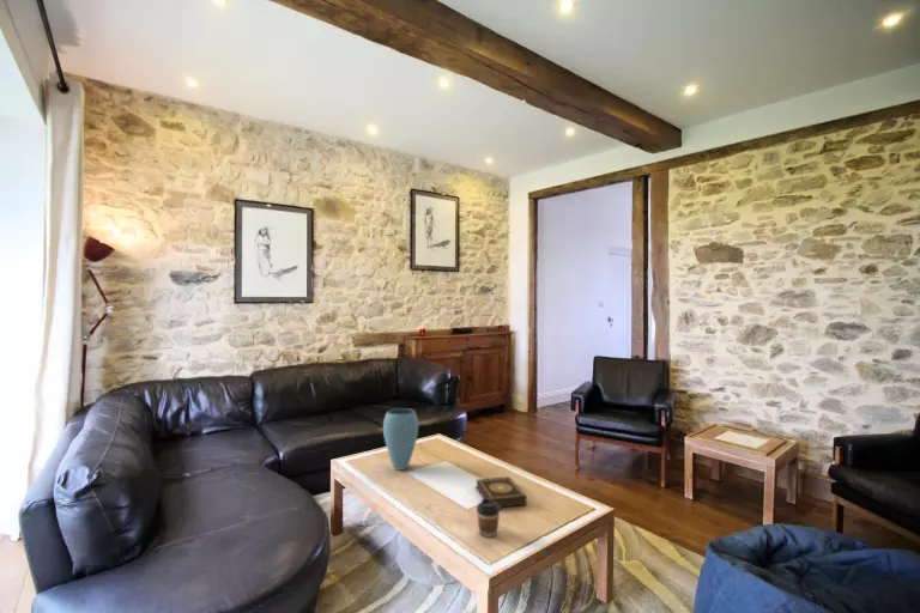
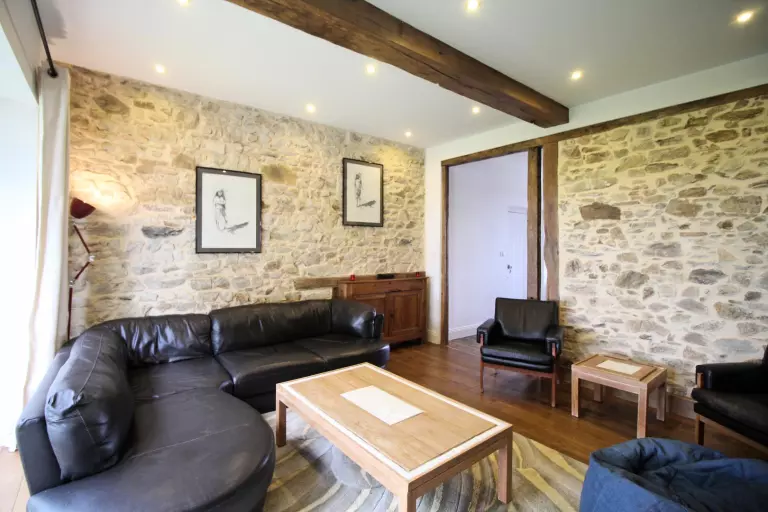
- book (500, 491)
- vase (400, 439)
- coffee cup (488, 516)
